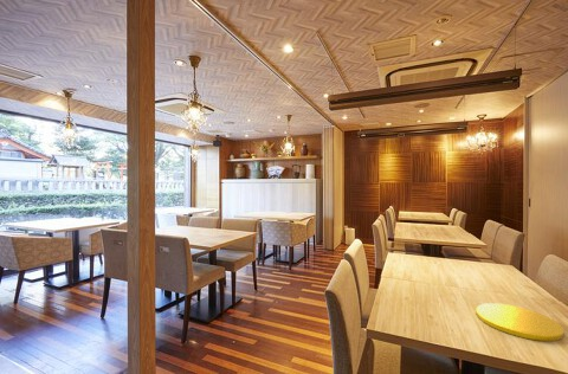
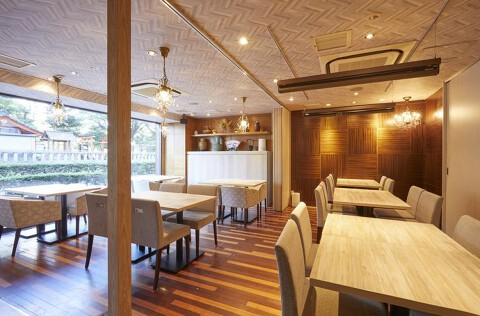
- plate (516, 318)
